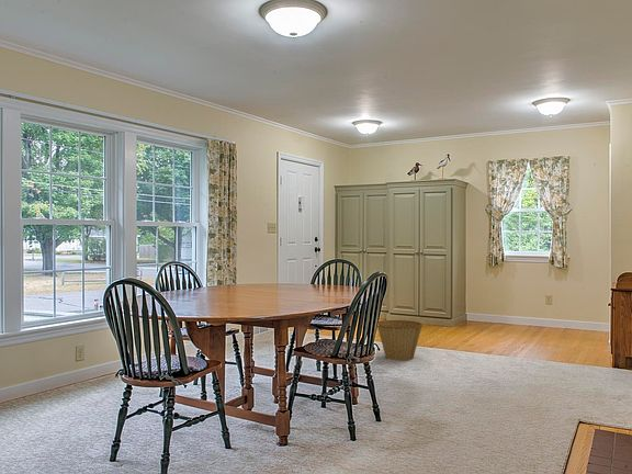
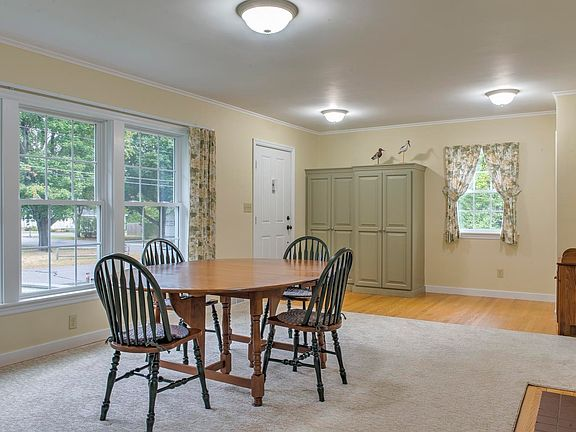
- basket (398, 340)
